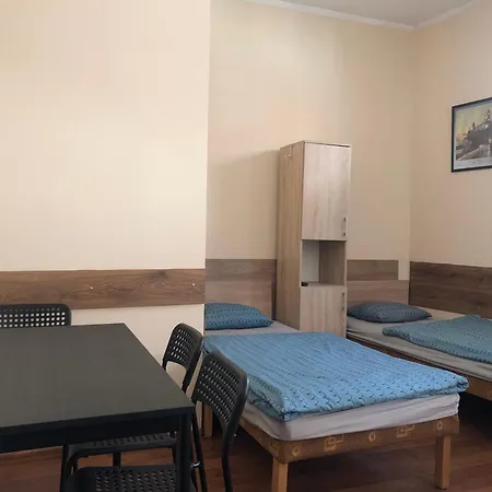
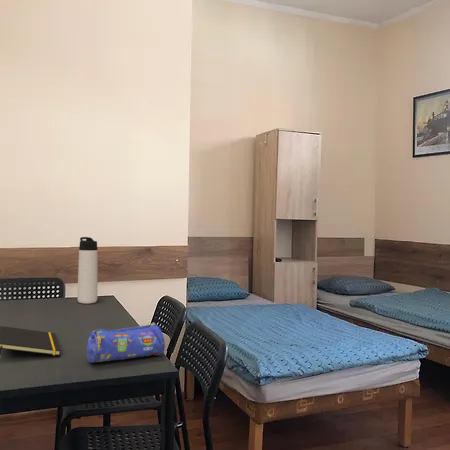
+ pencil case (126, 342)
+ thermos bottle (87, 269)
+ notepad (28, 340)
